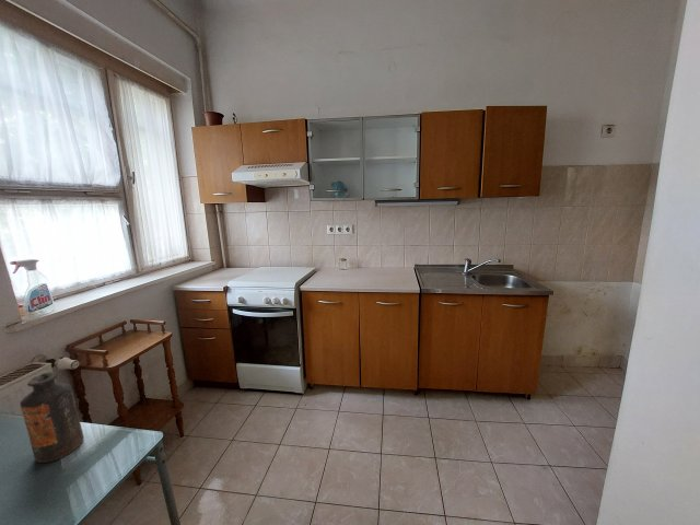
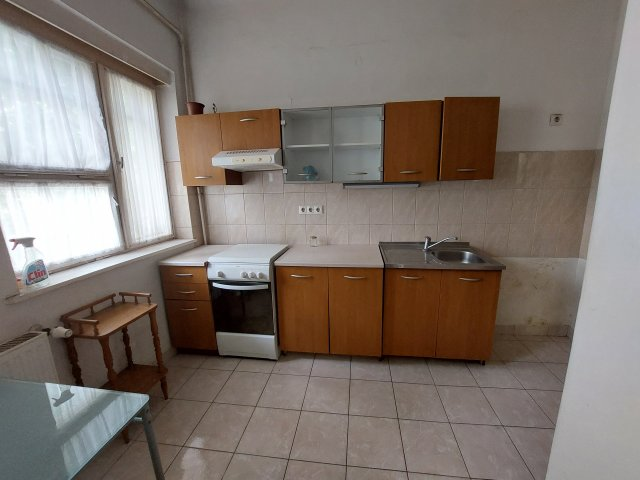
- bottle (51, 413)
